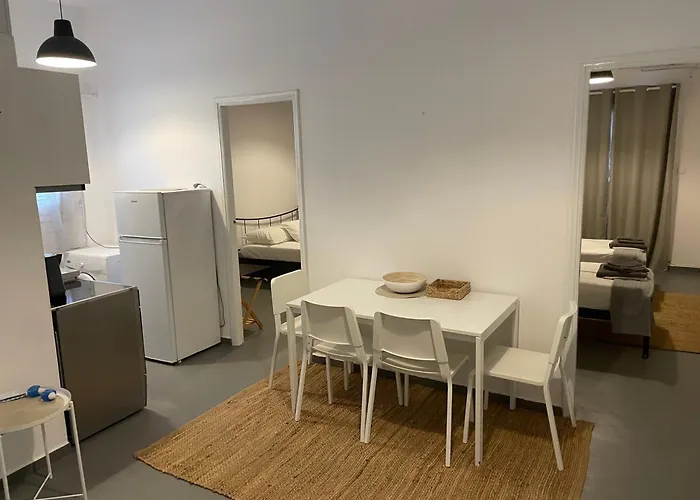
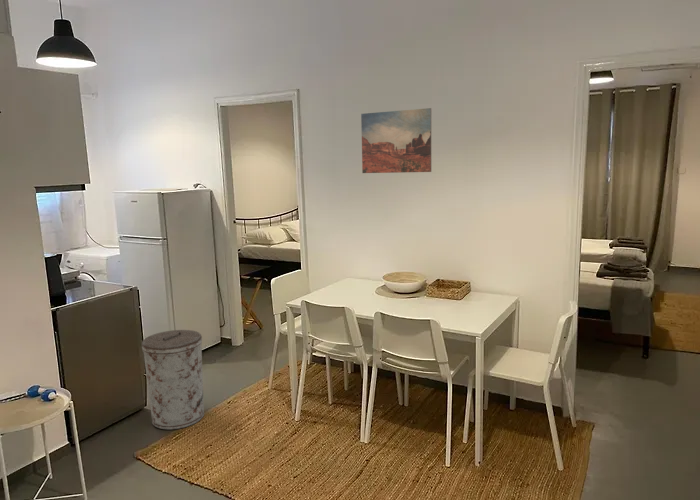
+ wall art (395, 142)
+ trash can (175, 376)
